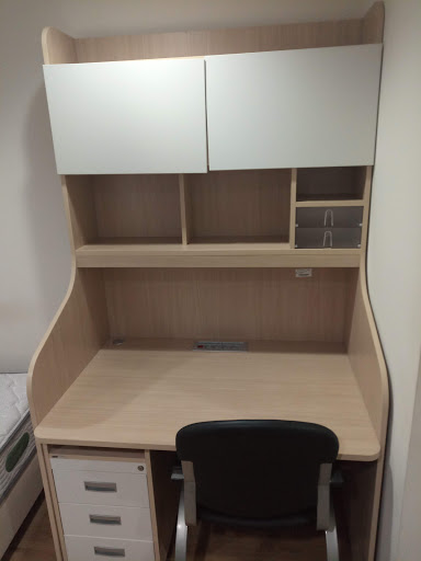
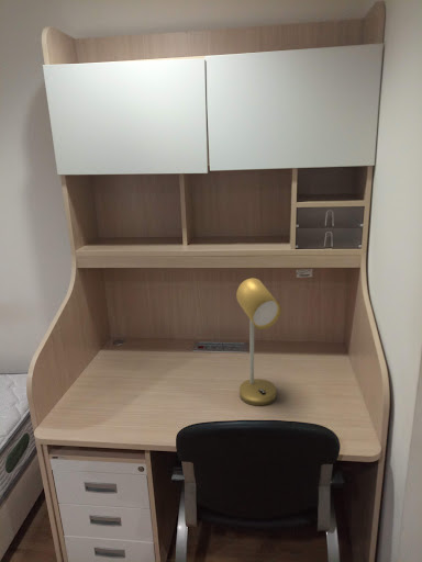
+ desk lamp (253, 340)
